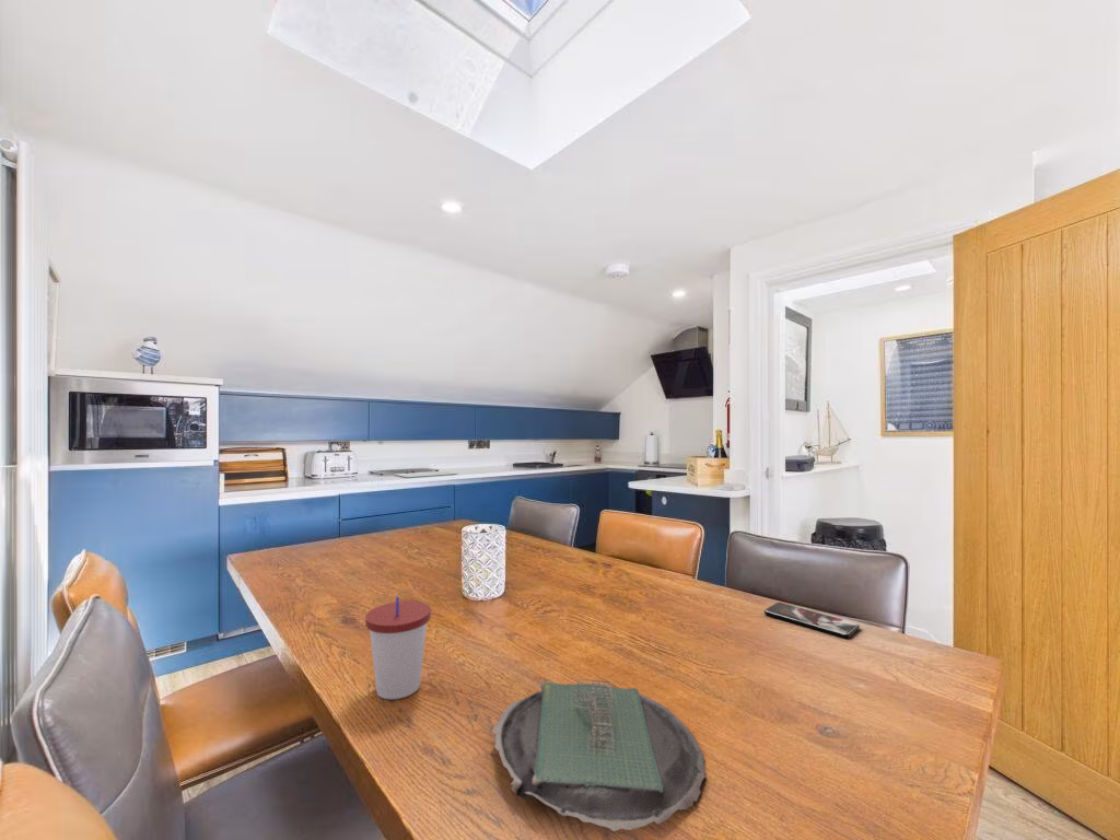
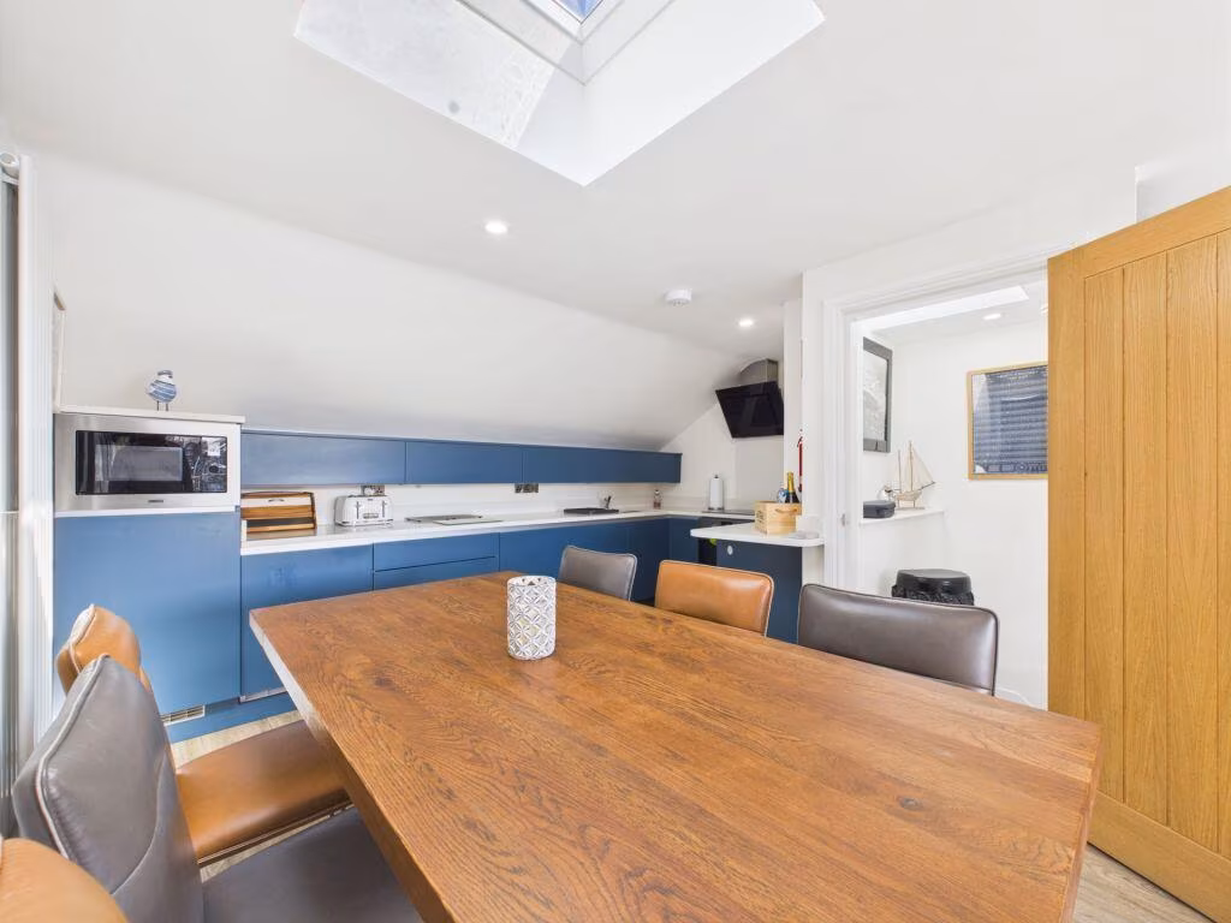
- cup (398, 640)
- plate (597, 721)
- smartphone (809, 618)
